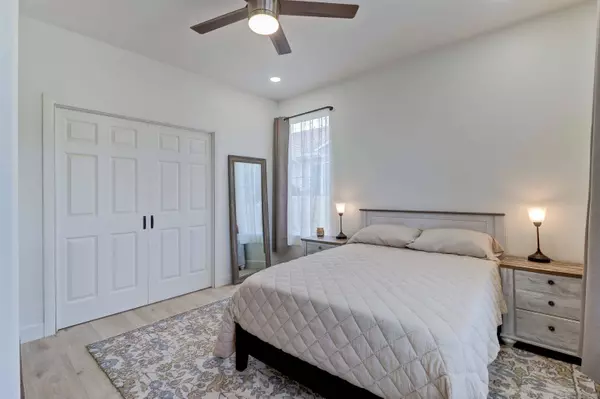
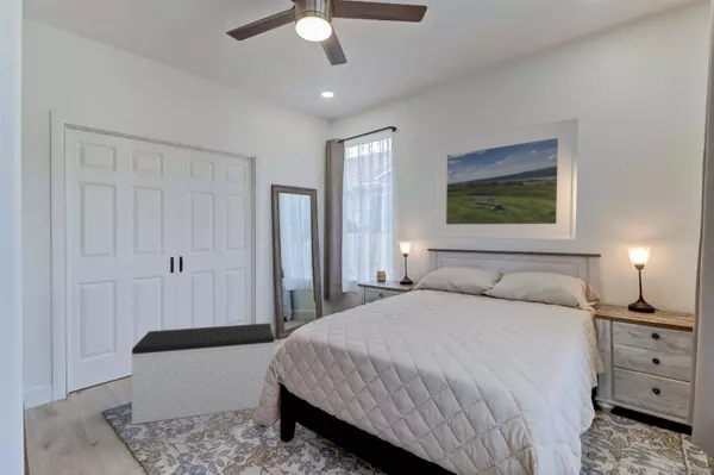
+ bench (209, 367)
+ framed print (496, 186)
